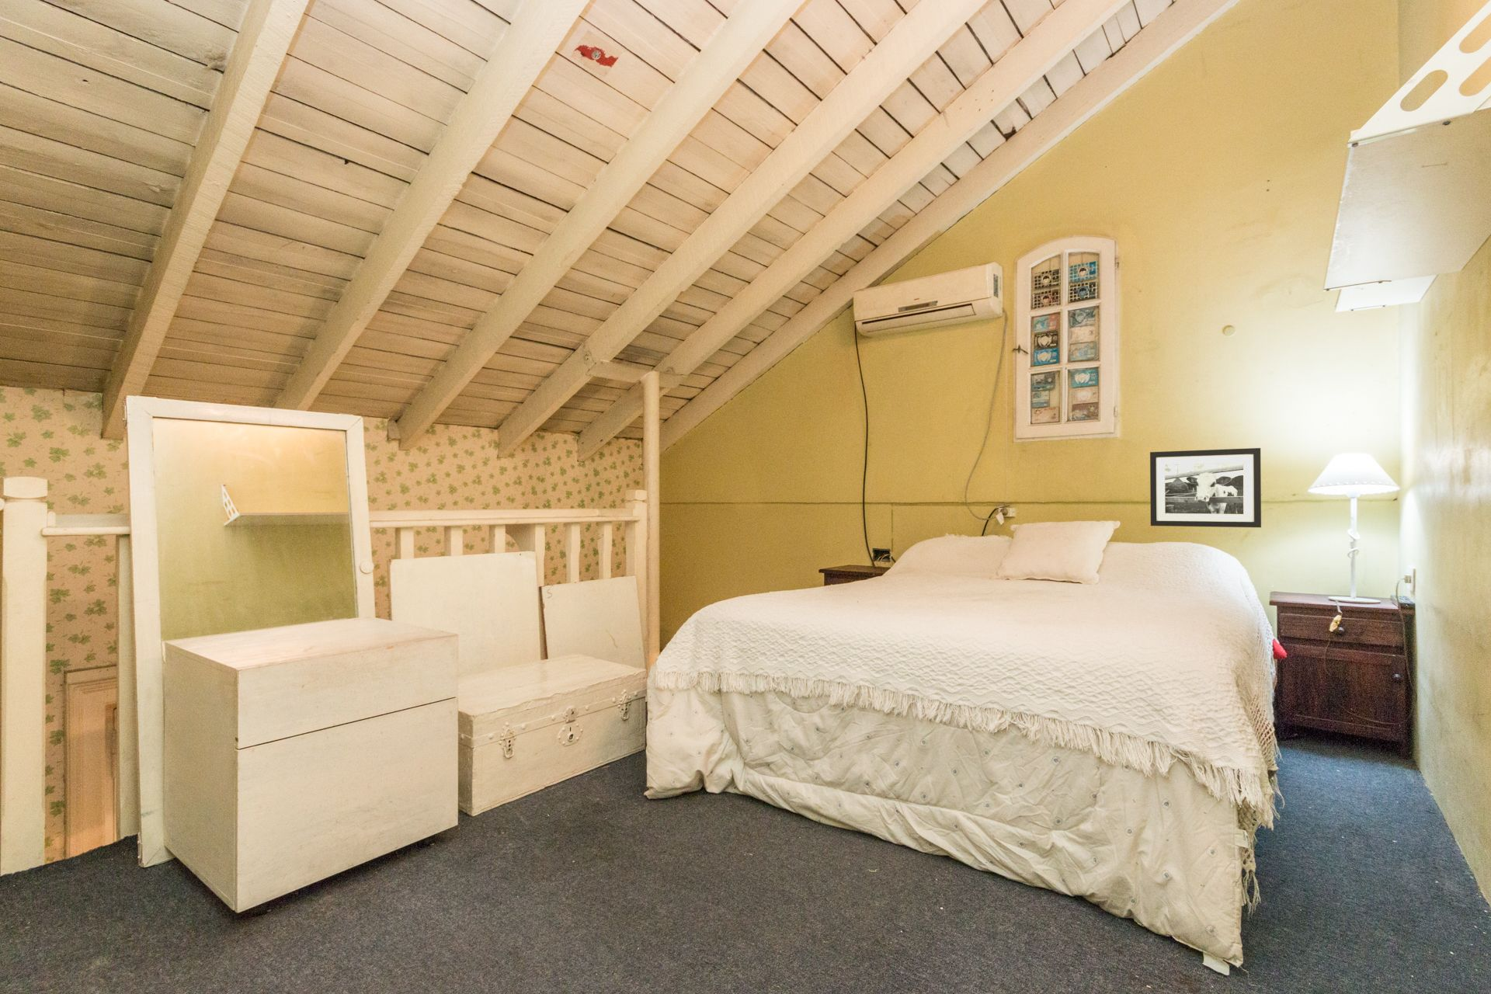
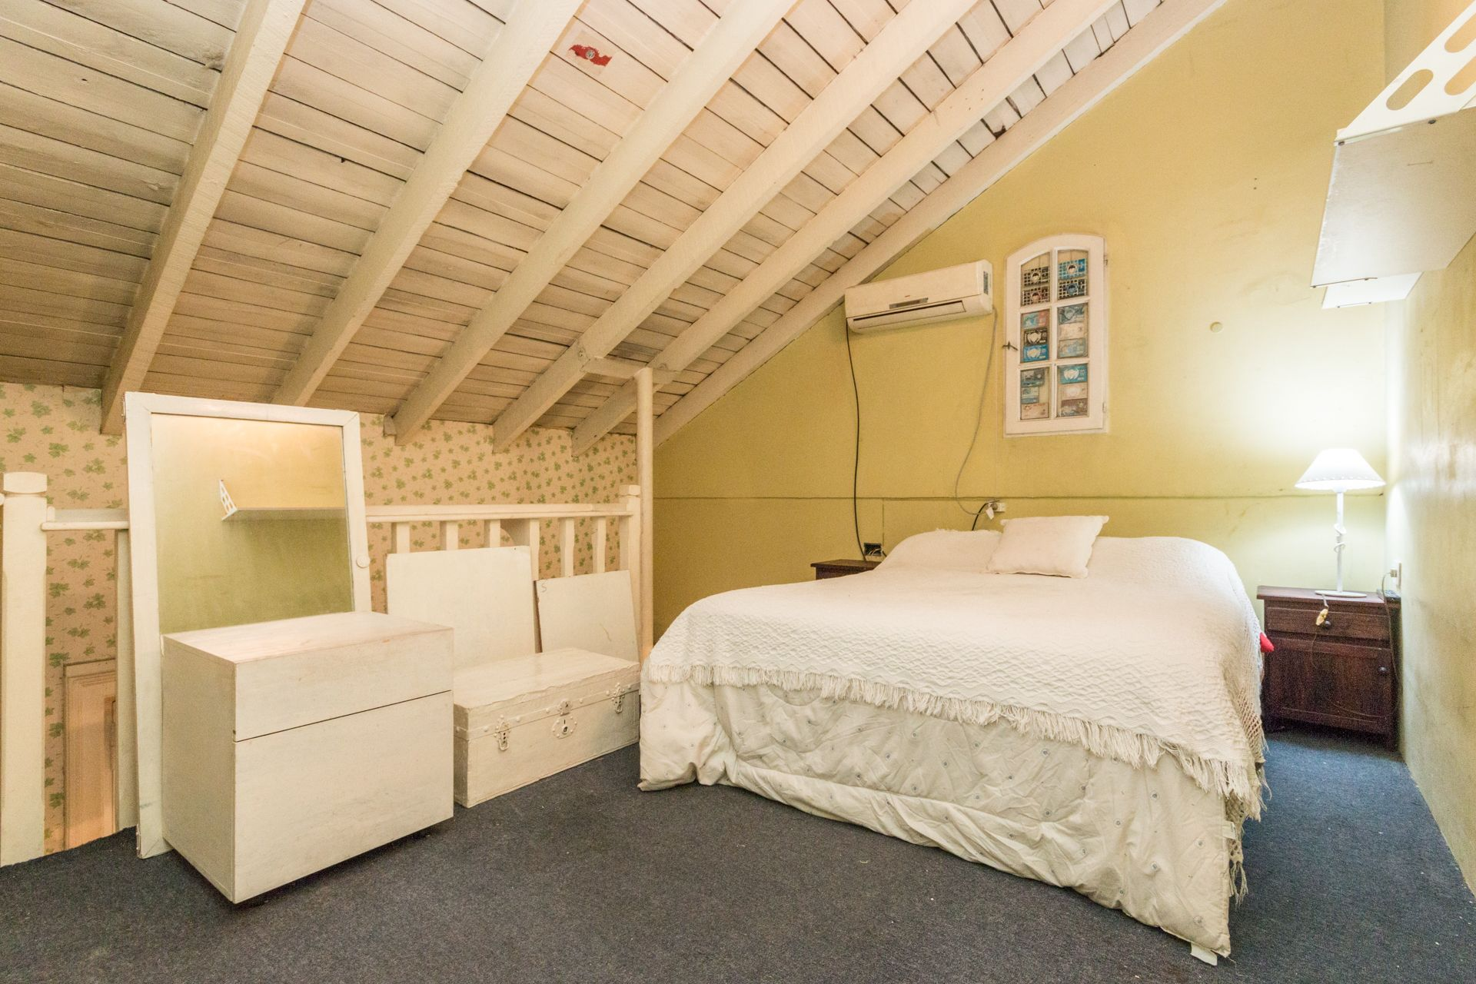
- picture frame (1204, 488)
